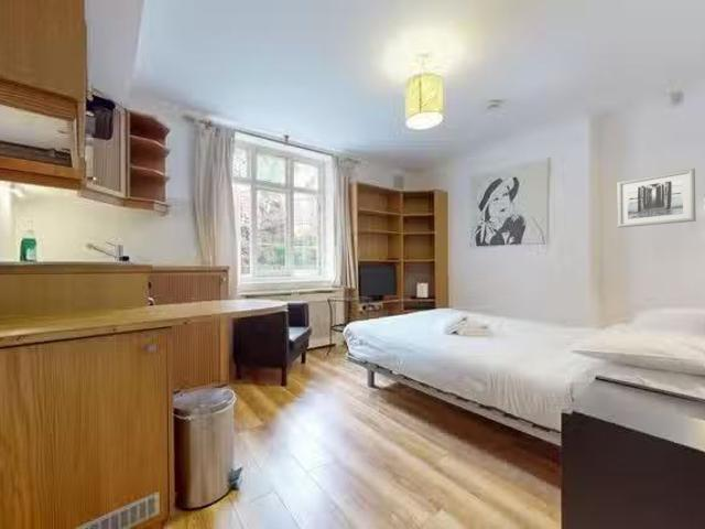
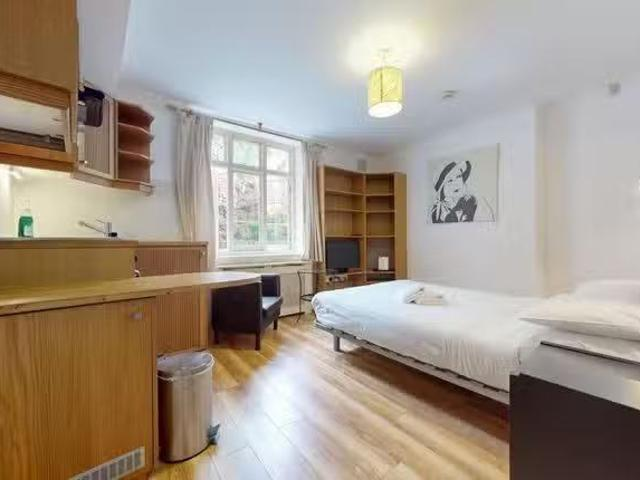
- wall art (653, 199)
